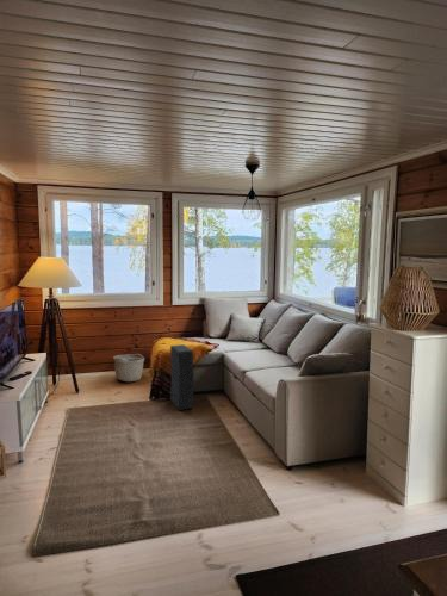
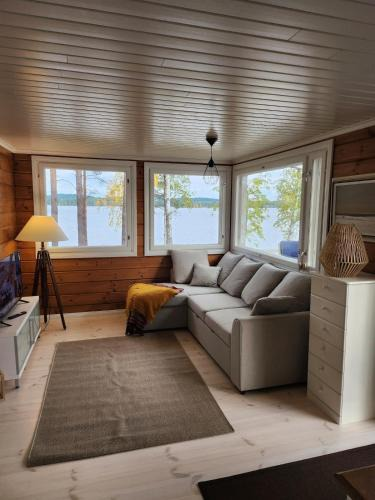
- speaker (181, 377)
- basket (129, 366)
